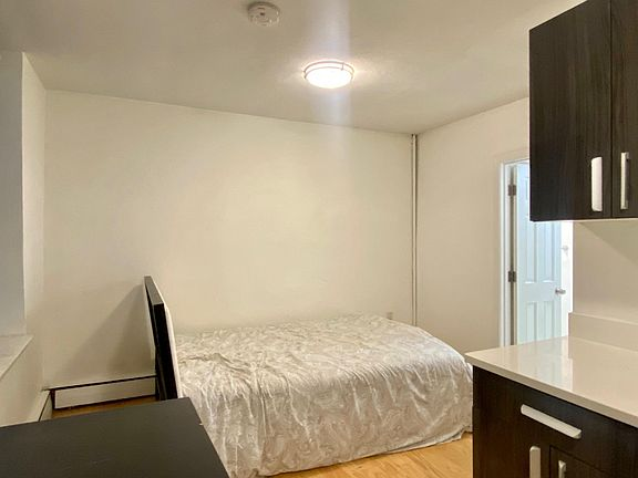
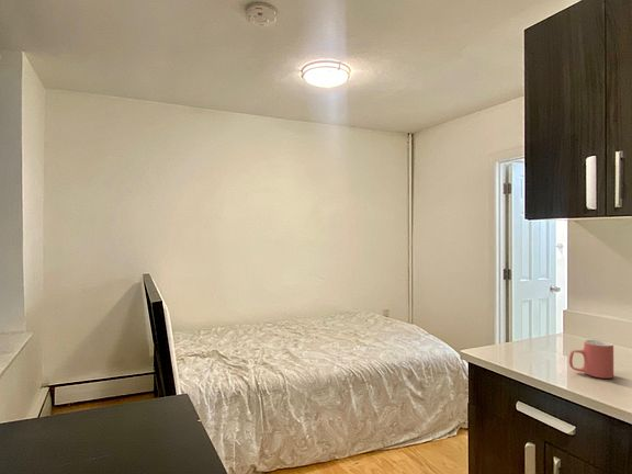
+ mug (590, 358)
